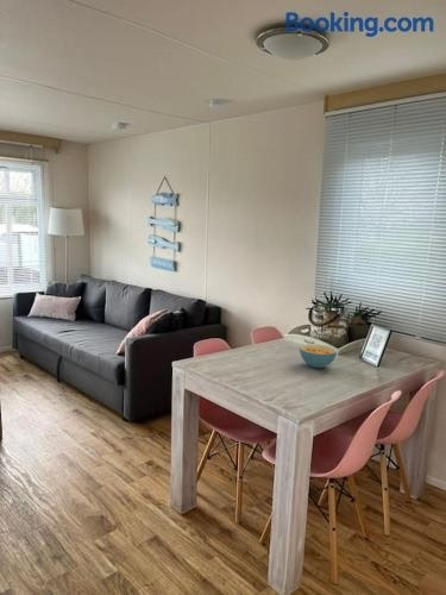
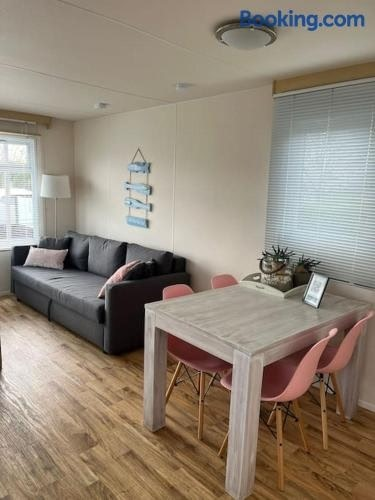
- cereal bowl (318, 357)
